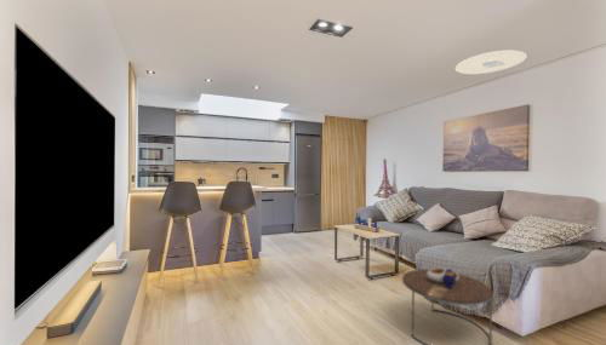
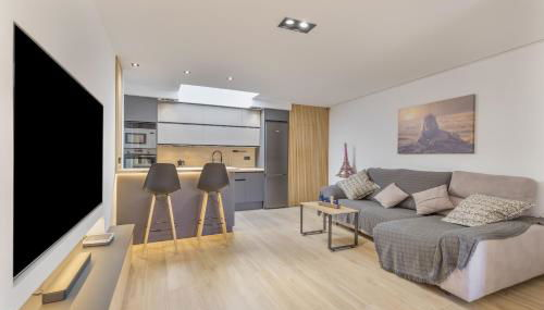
- side table (444, 297)
- ceiling light (488, 61)
